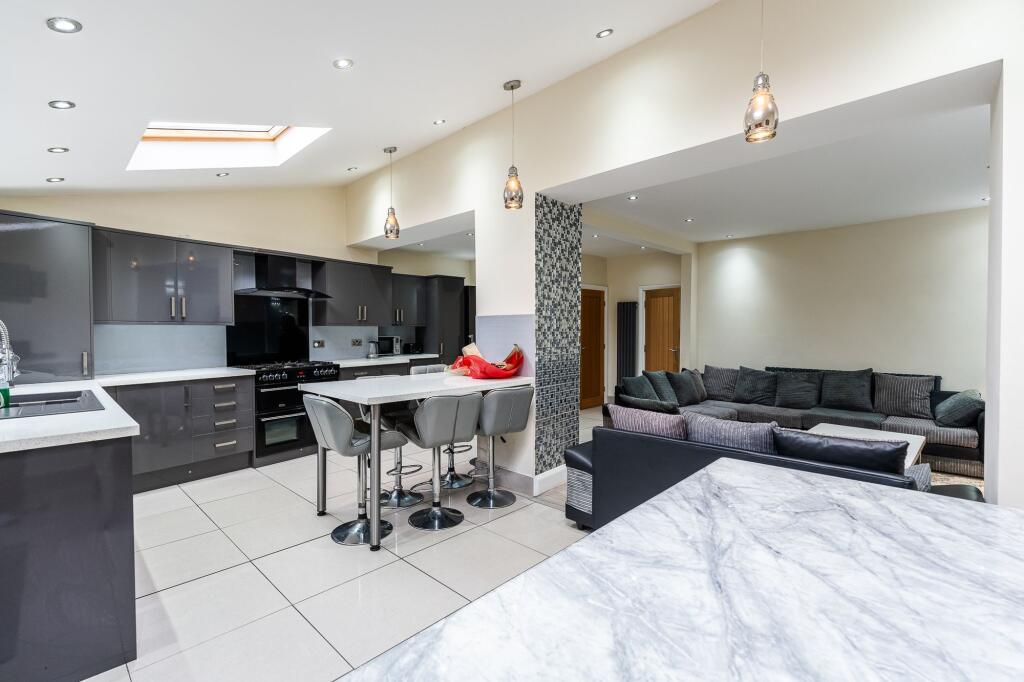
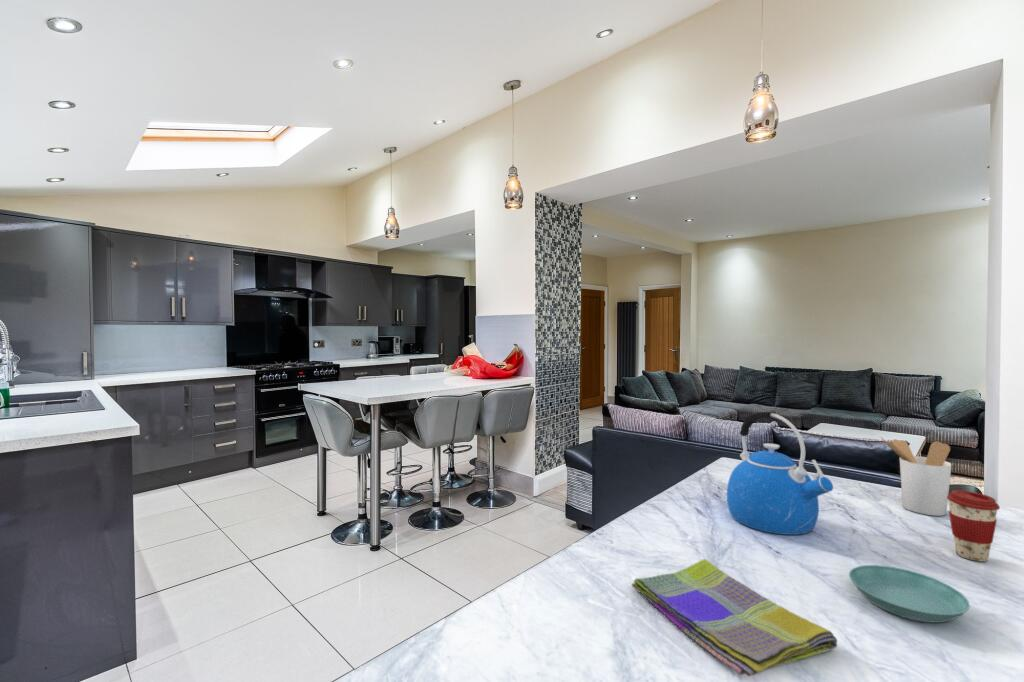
+ coffee cup (972, 525)
+ saucer (905, 594)
+ utensil holder (913, 472)
+ kettle (780, 468)
+ dish towel (725, 608)
